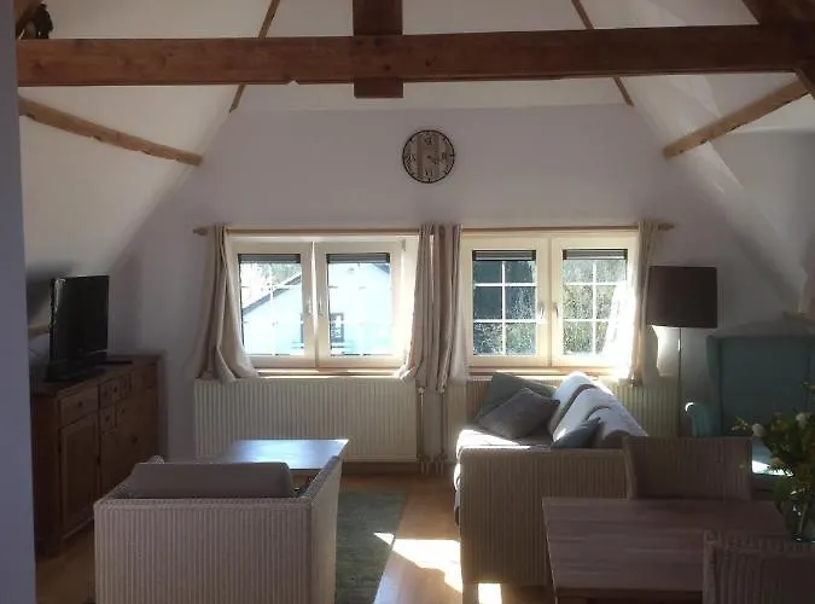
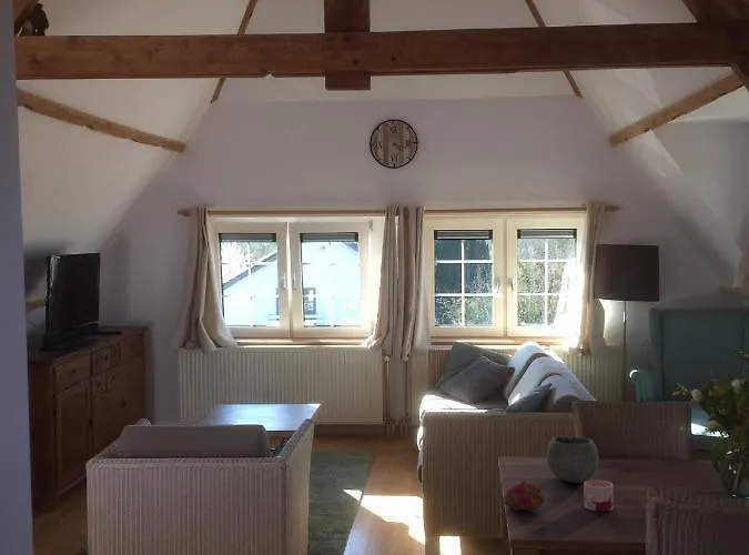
+ fruit (524, 494)
+ mug (596, 496)
+ bowl (573, 460)
